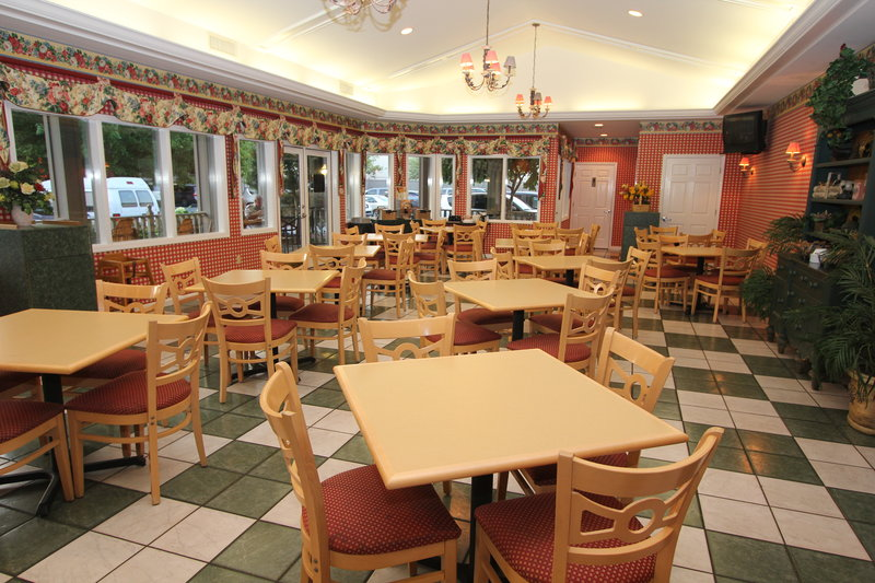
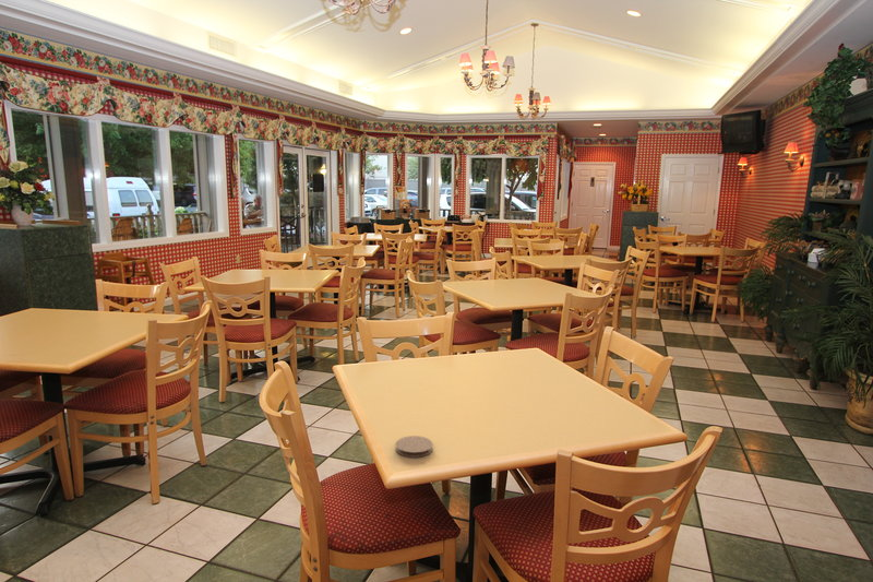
+ coaster (414, 446)
